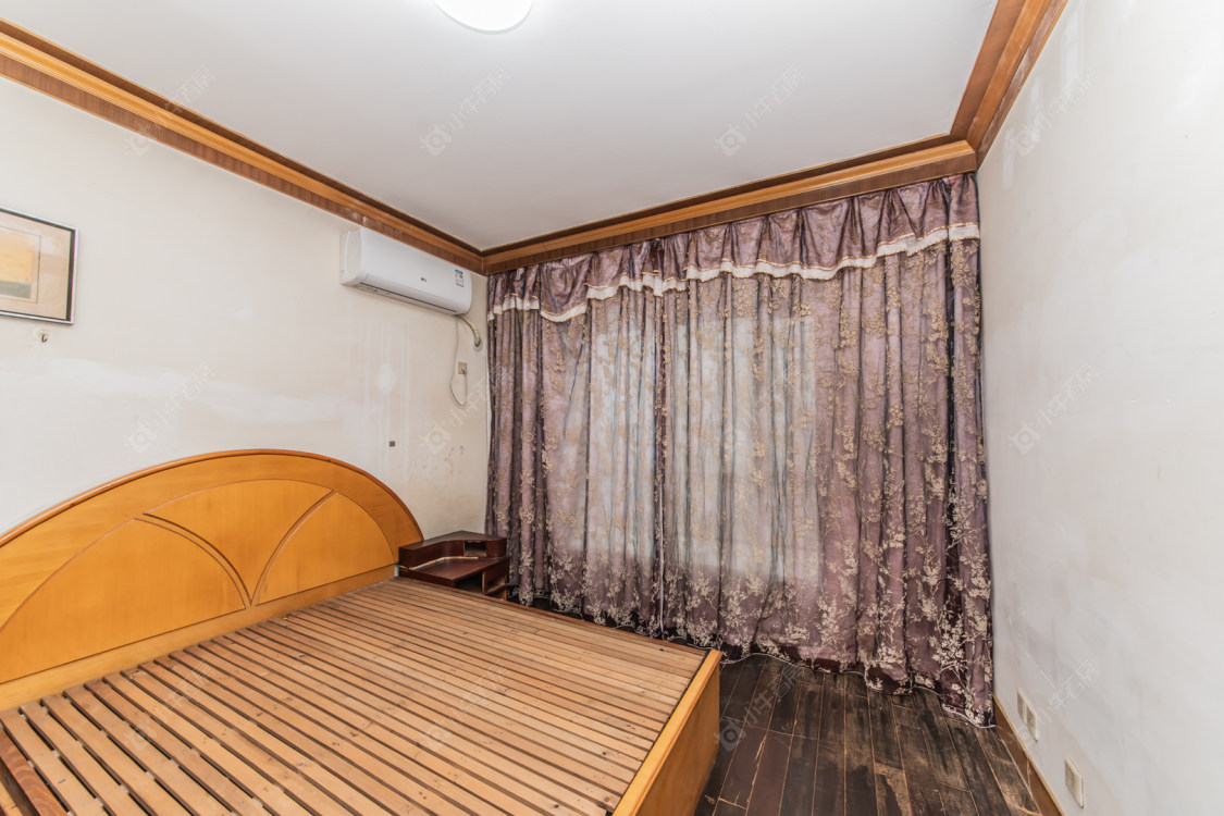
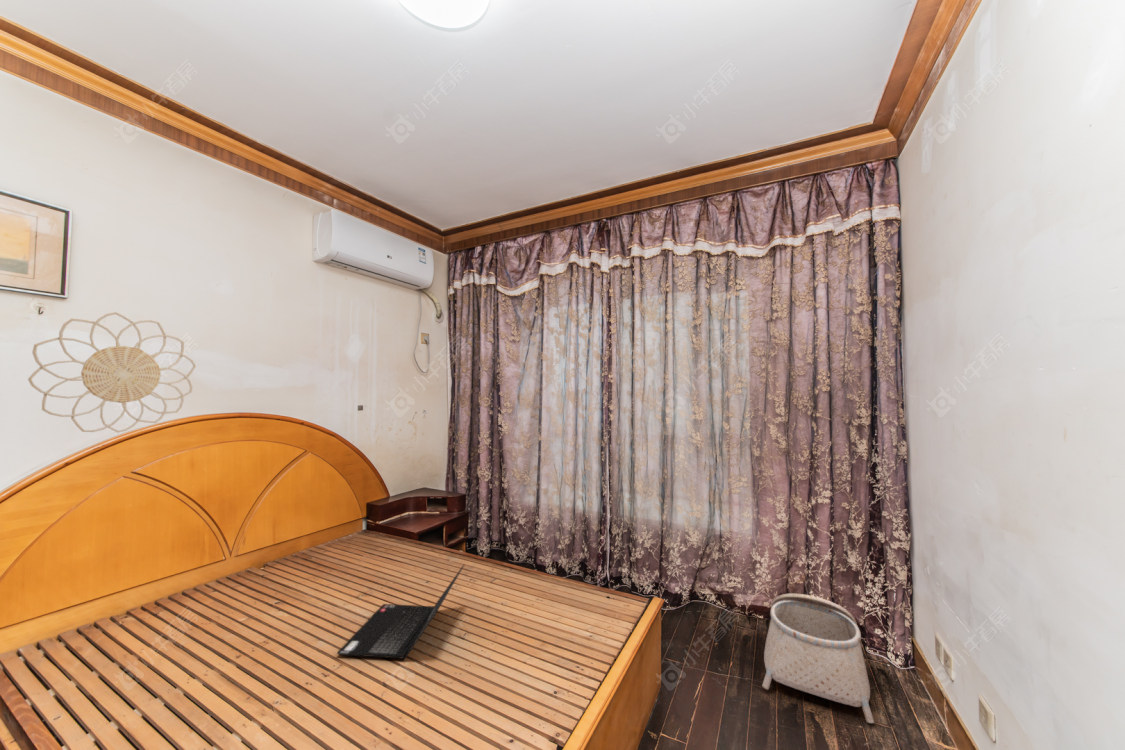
+ laptop computer (407, 605)
+ decorative wall piece (122, 372)
+ basket (813, 634)
